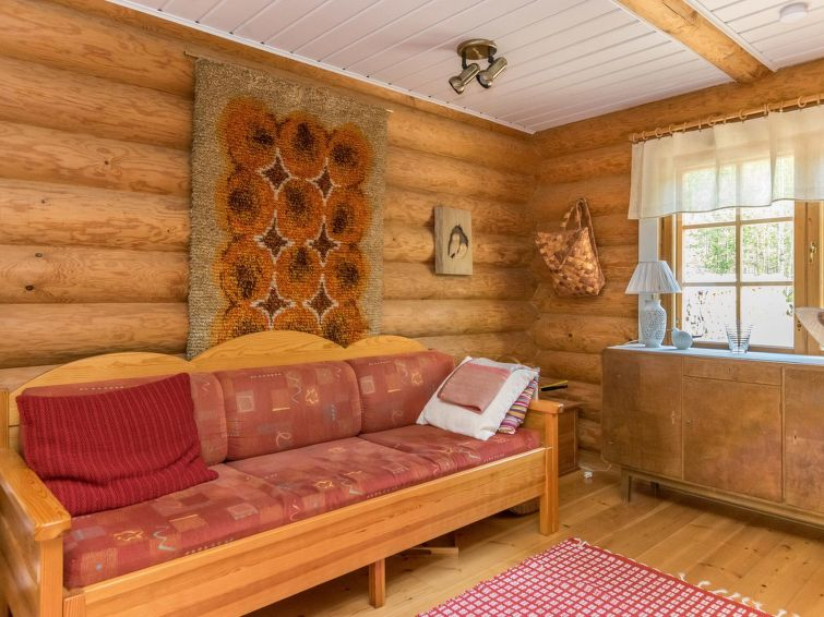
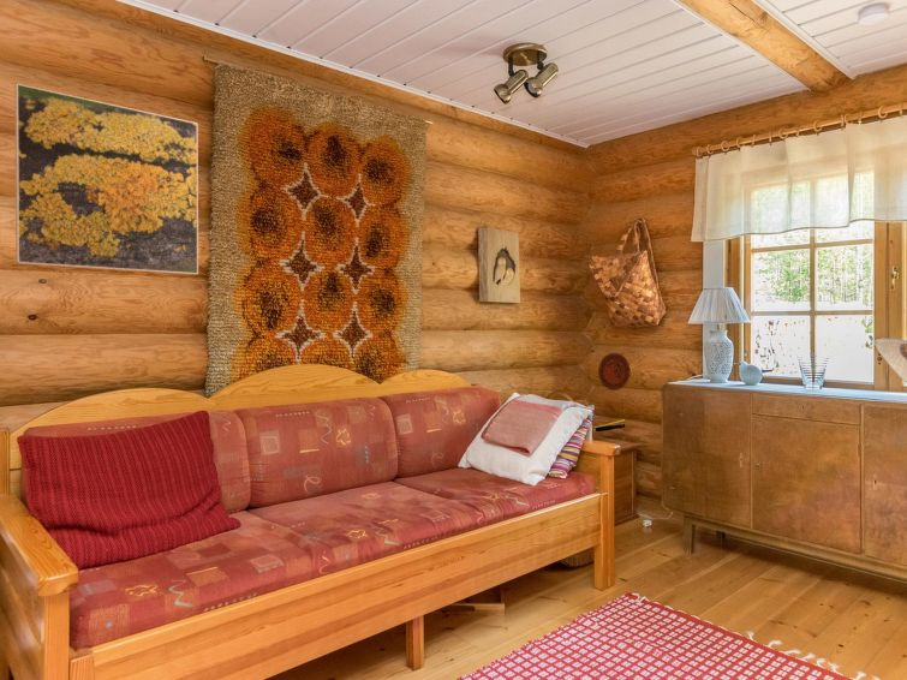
+ decorative plate (614, 371)
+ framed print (114, 187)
